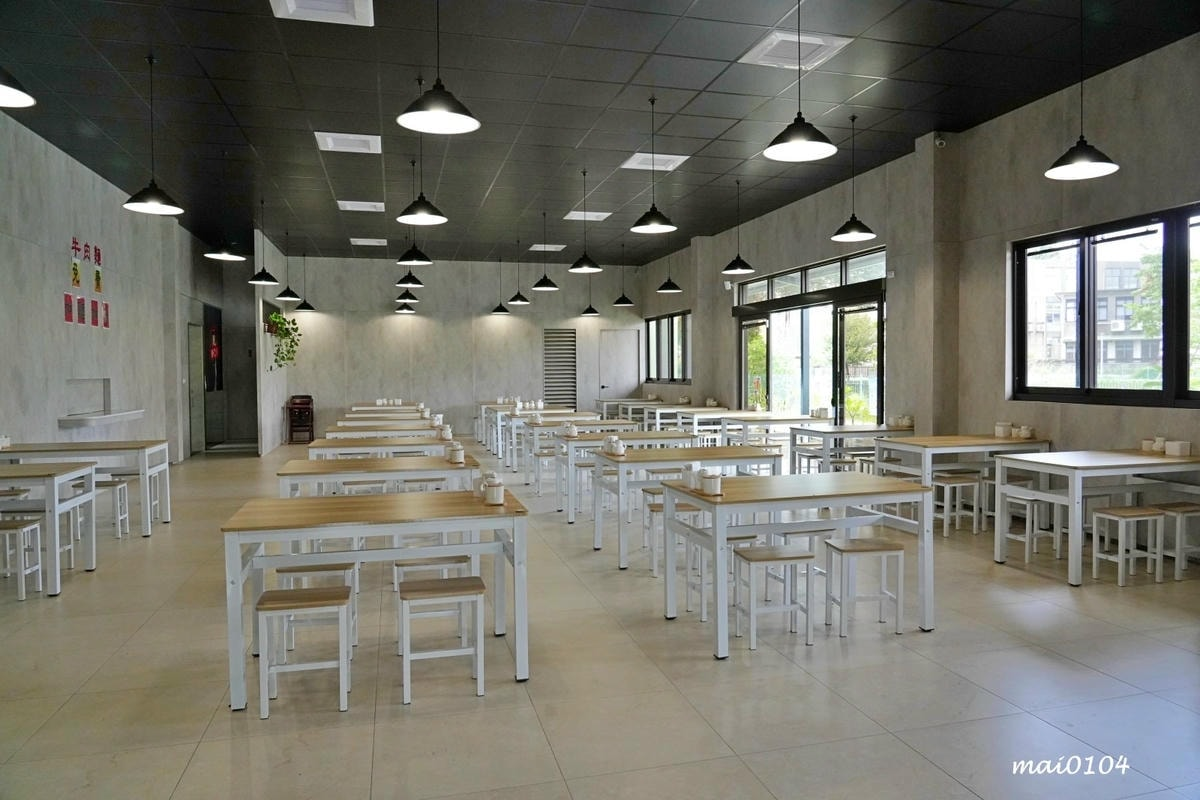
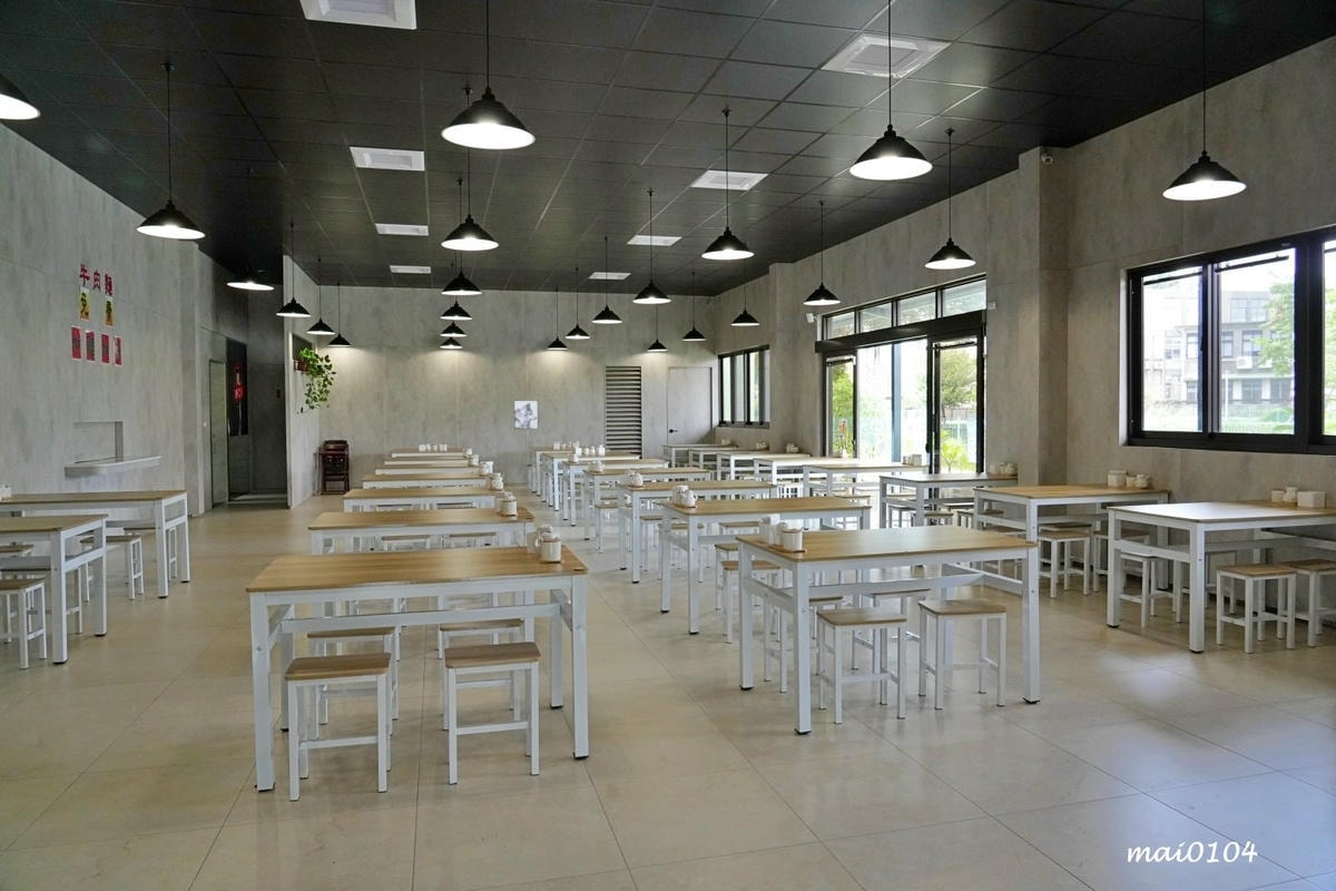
+ wall art (525, 414)
